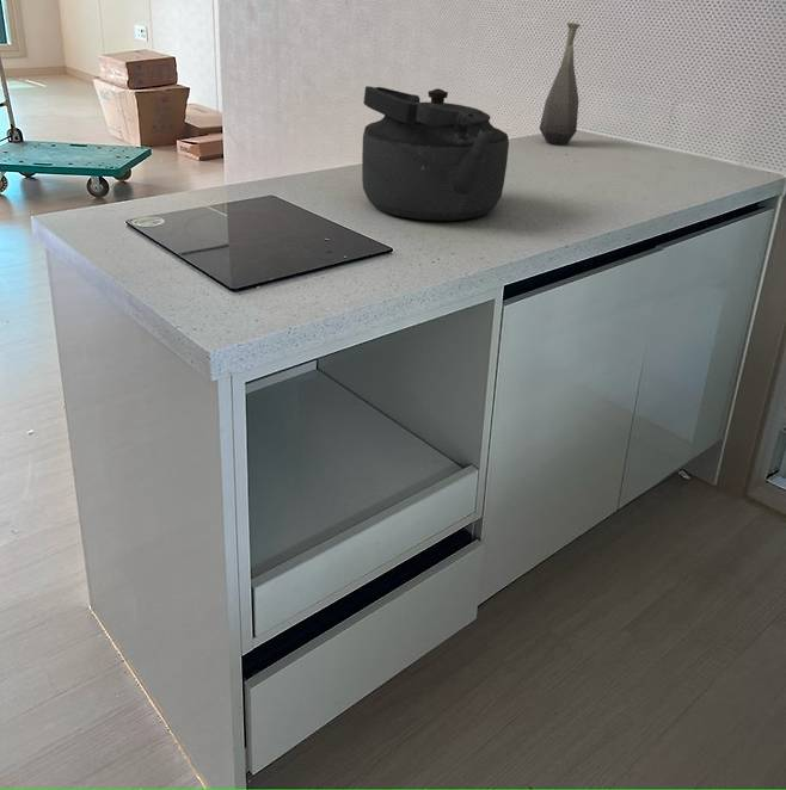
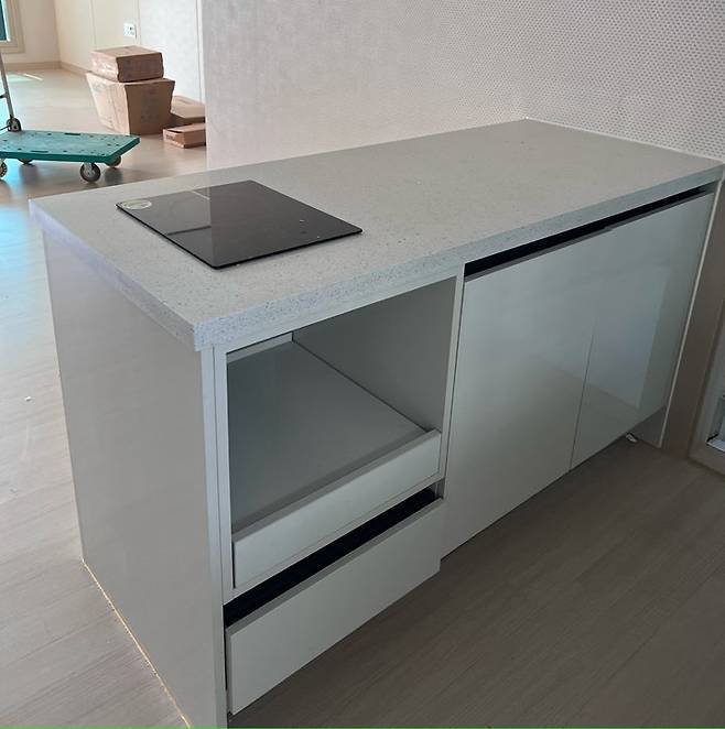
- kettle (434, 149)
- bottle (563, 84)
